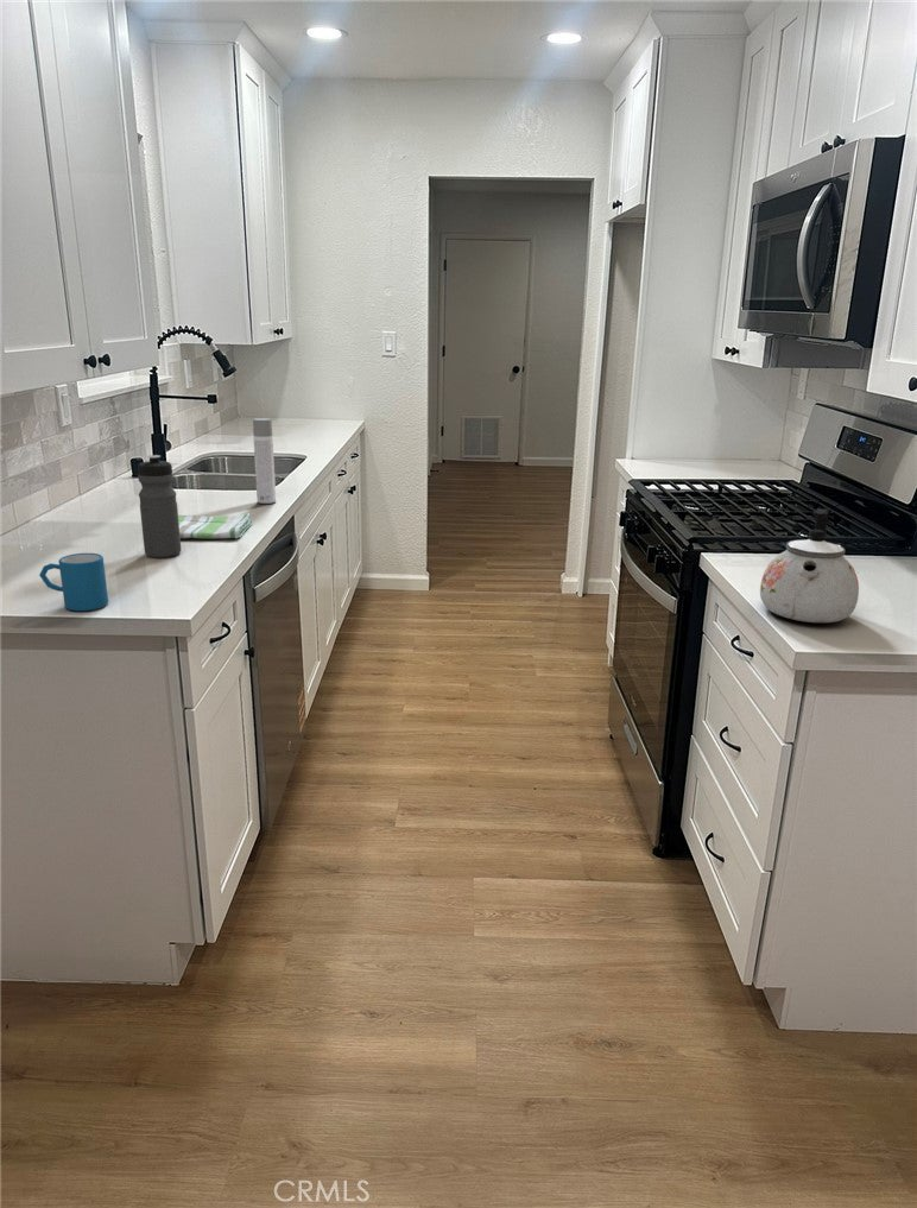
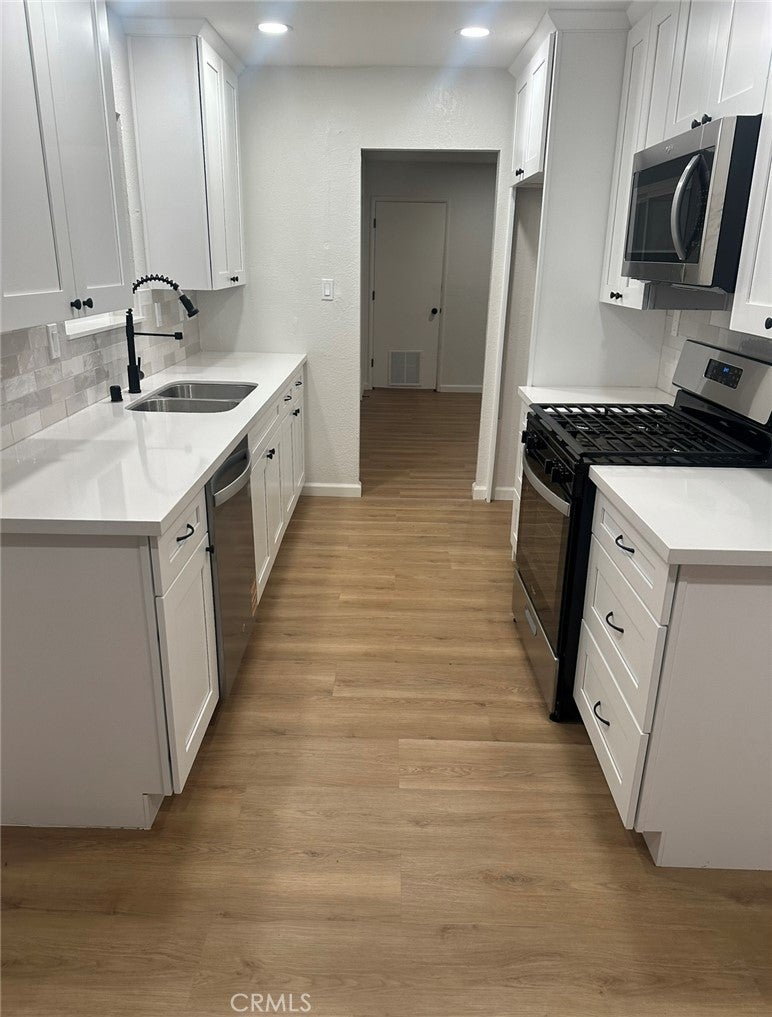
- mug (72, 582)
- kettle (812, 563)
- spray bottle (264, 461)
- dish towel (203, 525)
- water bottle (158, 505)
